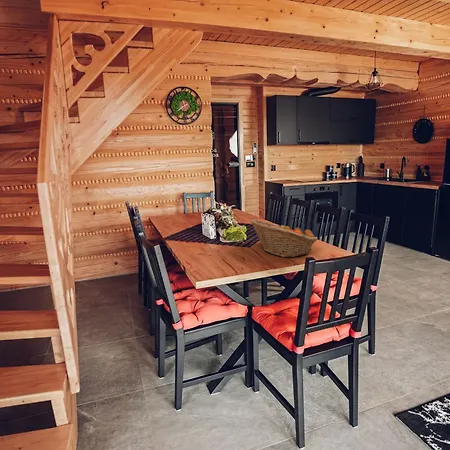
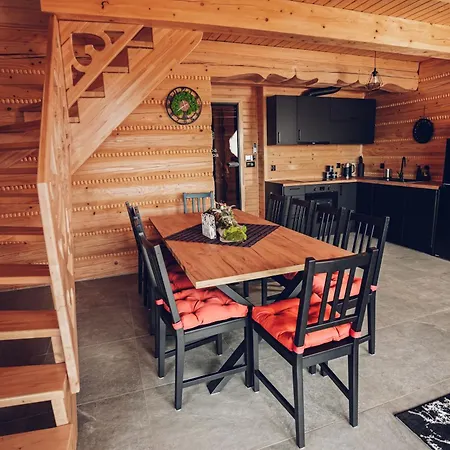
- fruit basket (282, 235)
